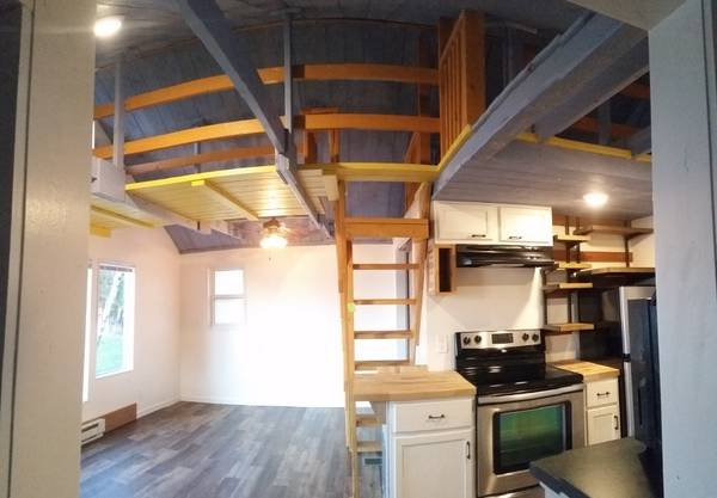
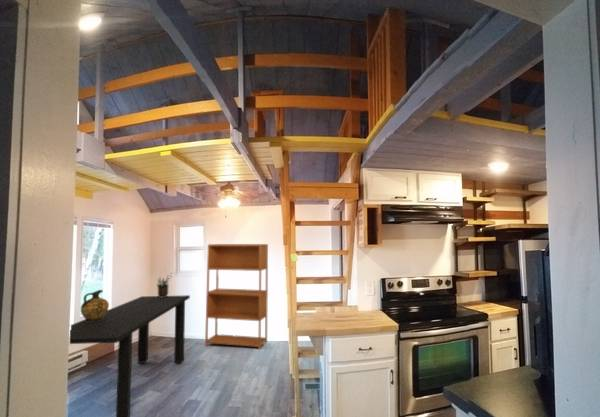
+ potted plant (163, 284)
+ dining table (131, 349)
+ ceramic jug (95, 304)
+ bookshelf (237, 293)
